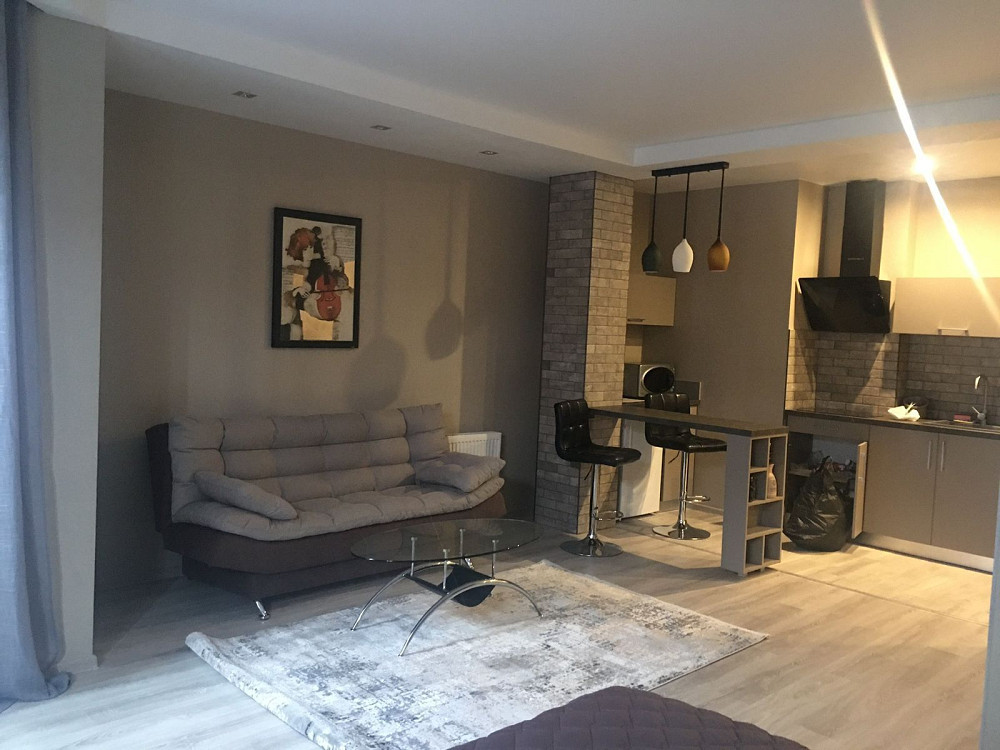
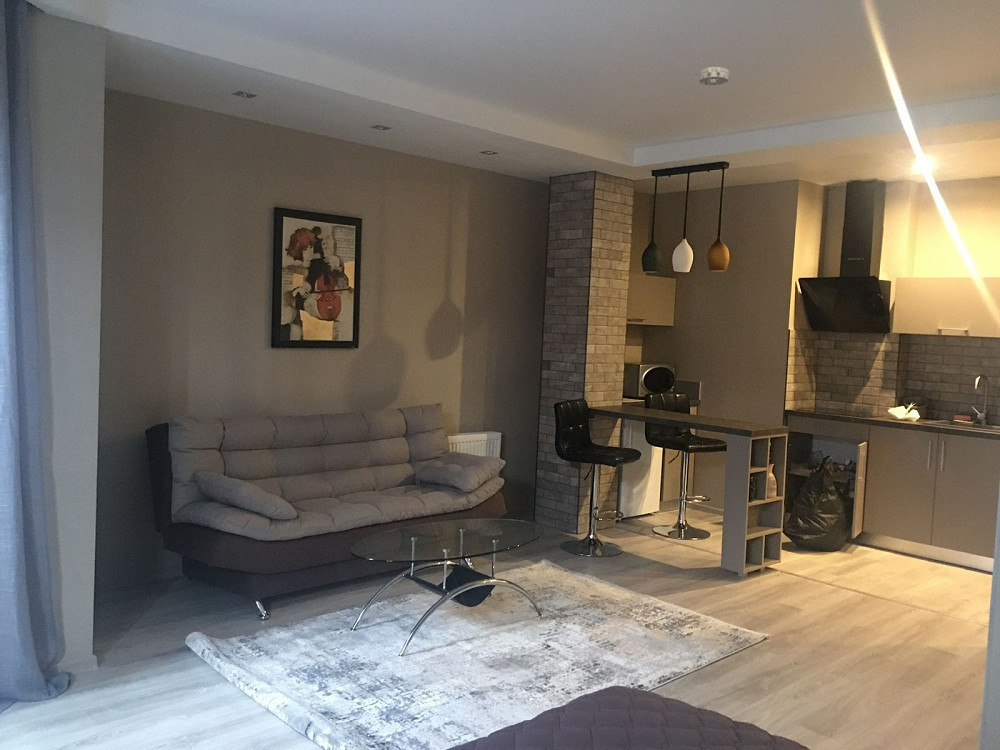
+ smoke detector (713, 75)
